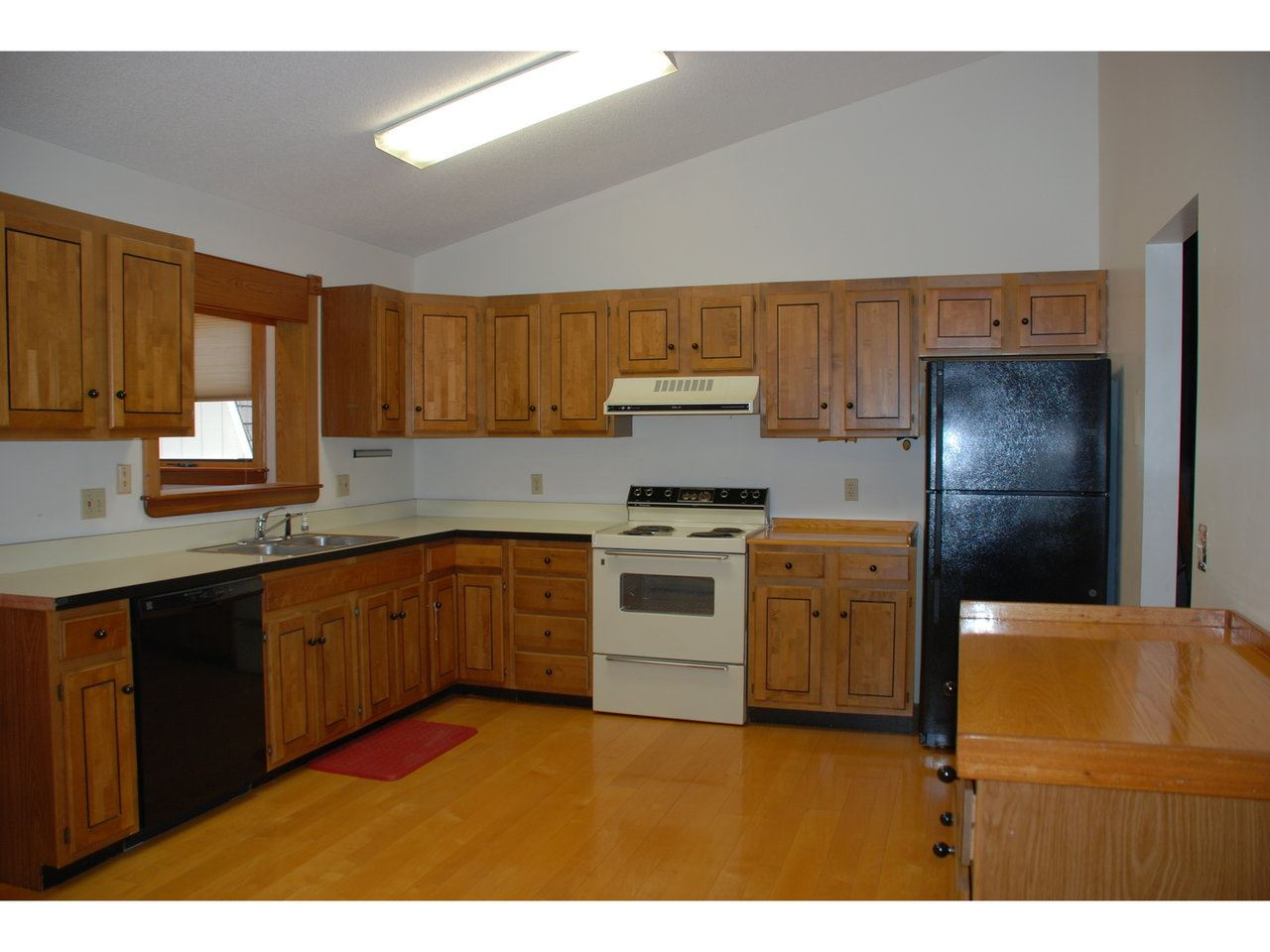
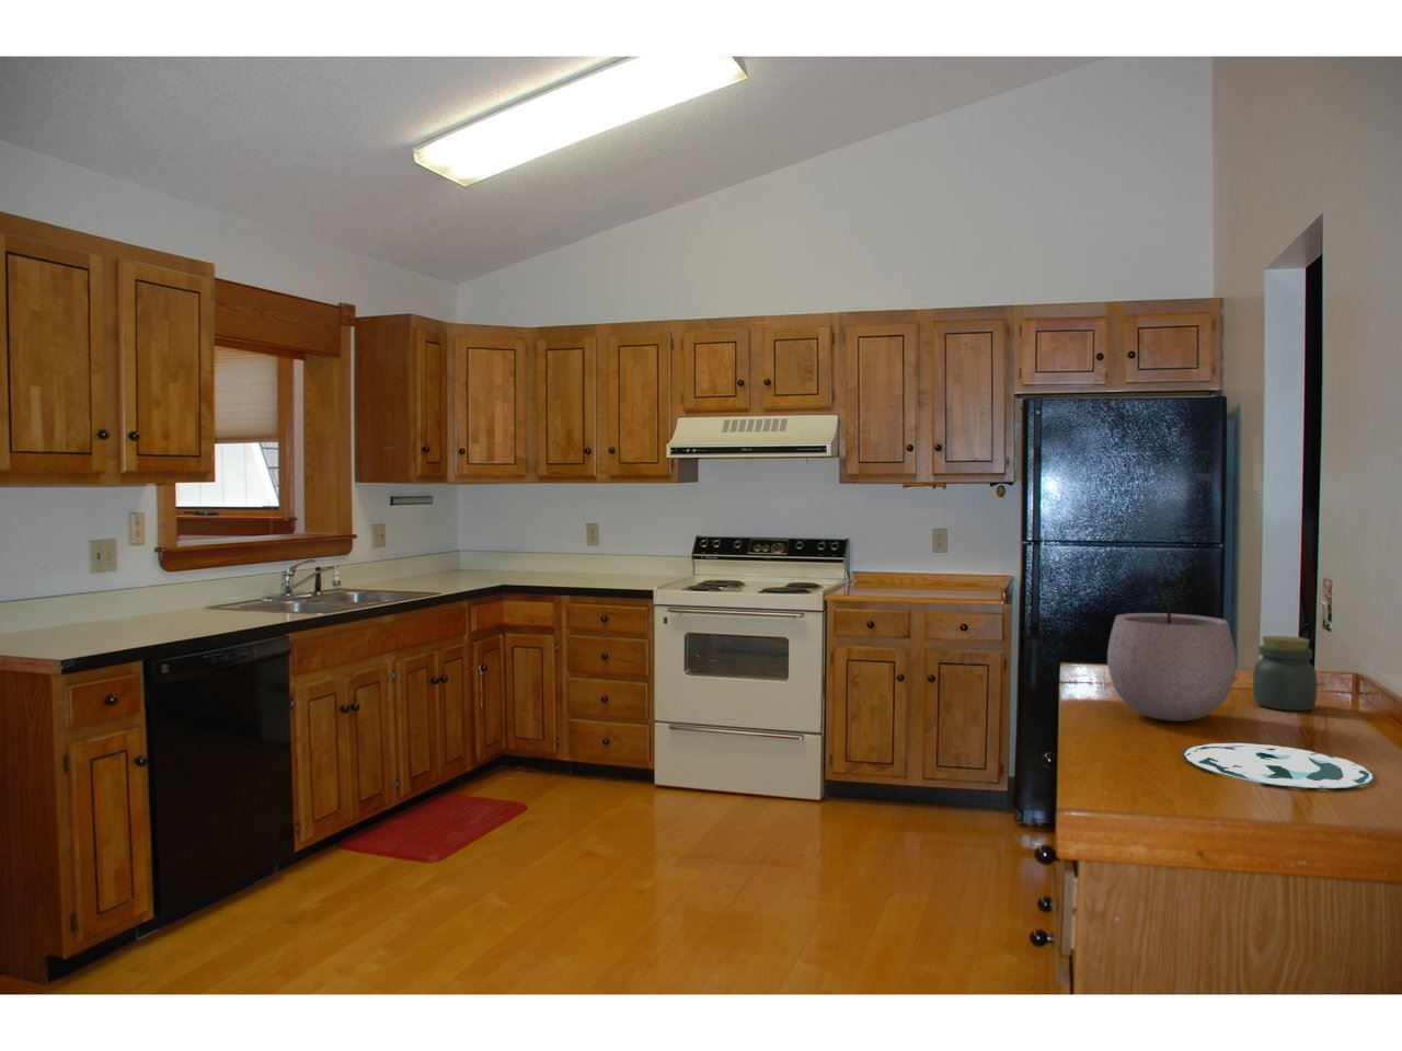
+ plant pot (1170, 646)
+ jar (1284, 671)
+ plate (1274, 756)
